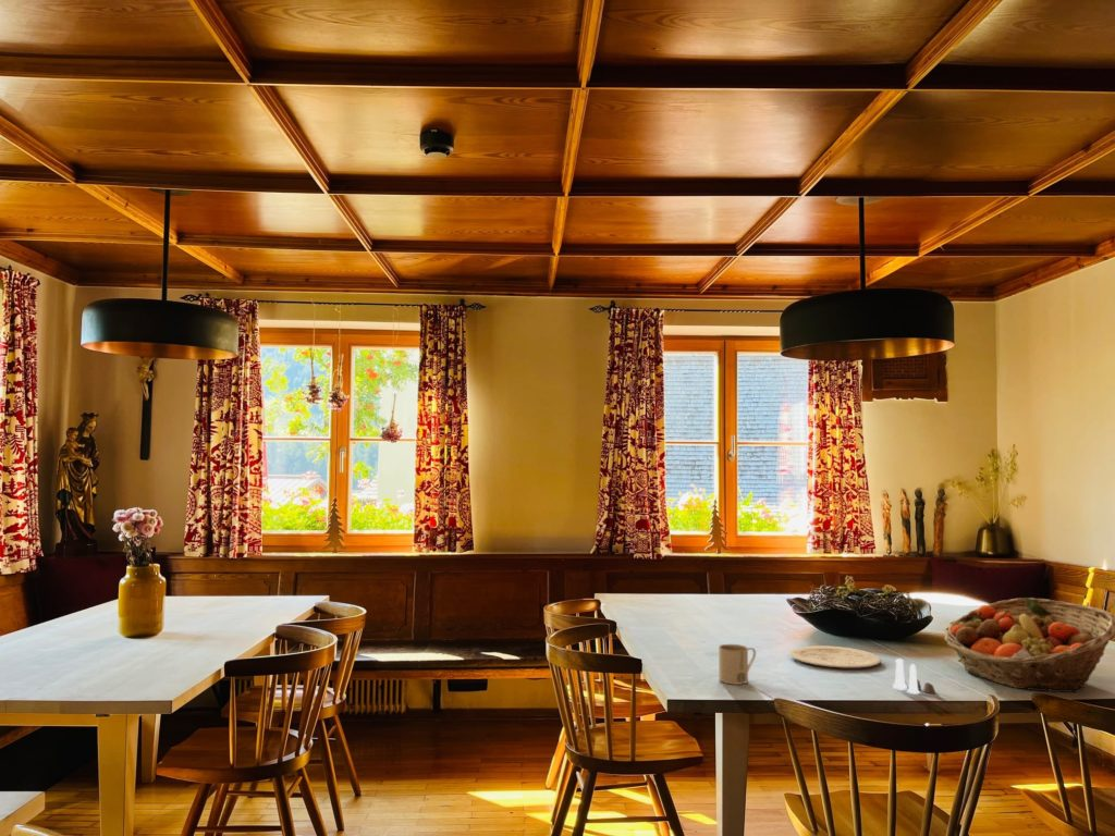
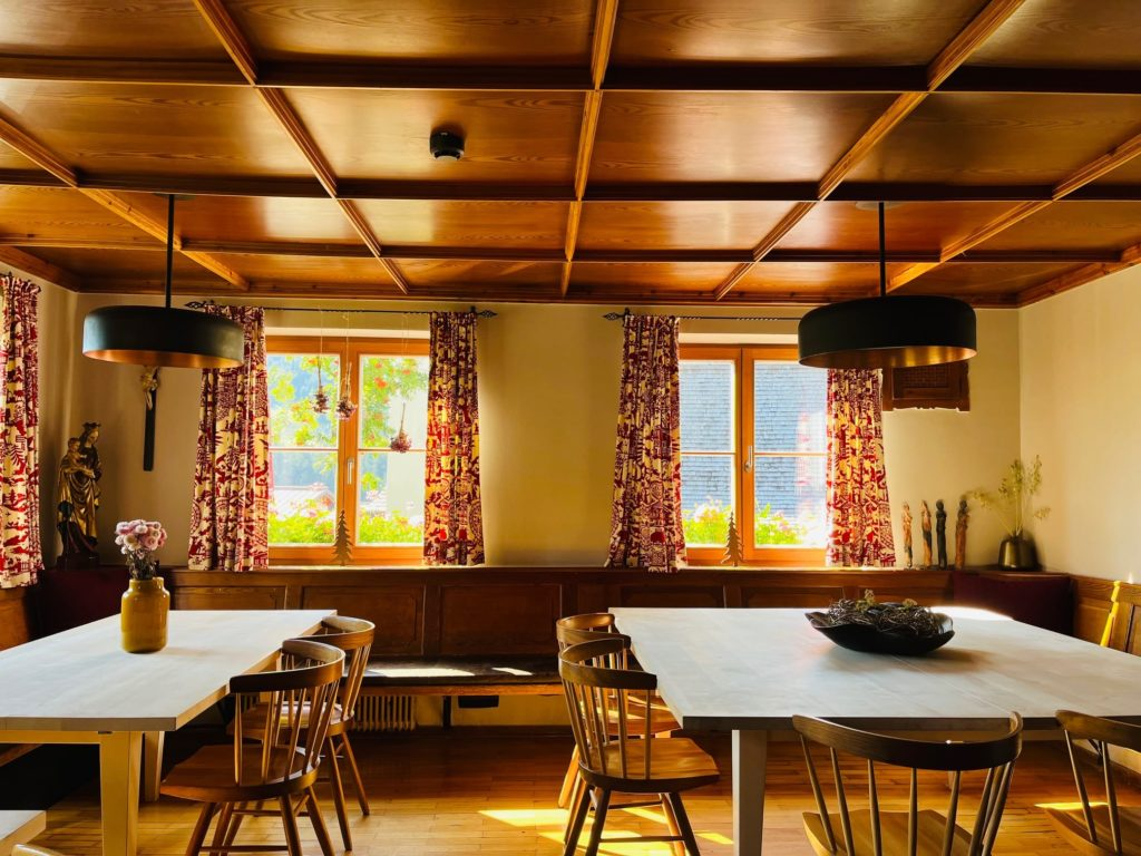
- salt and pepper shaker set (909, 674)
- plate (834, 657)
- fruit basket (1027, 640)
- mug (738, 663)
